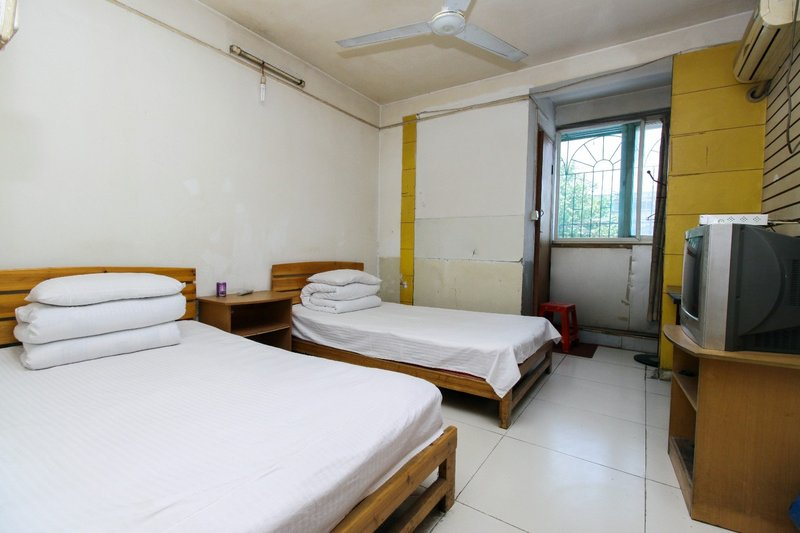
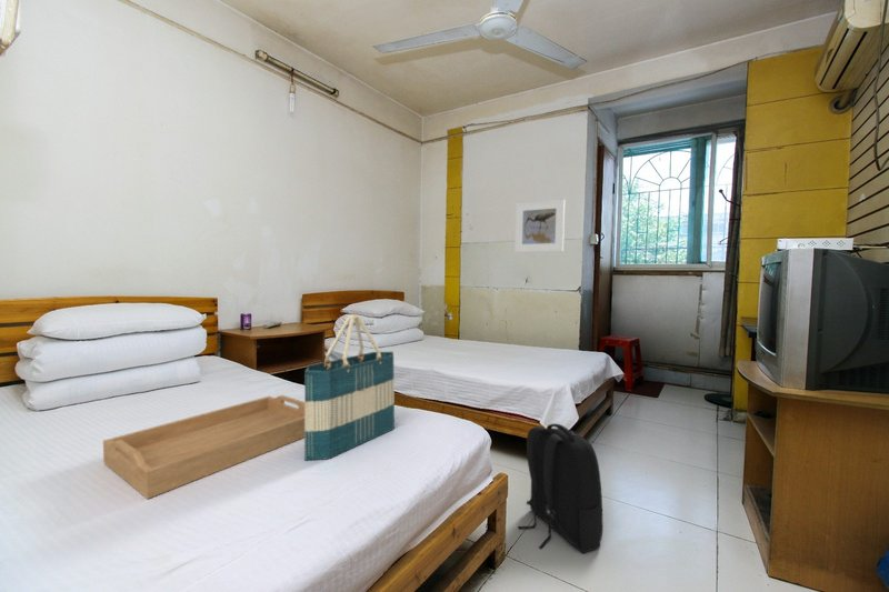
+ tote bag (353, 378)
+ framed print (539, 227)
+ serving tray (222, 432)
+ backpack (559, 478)
